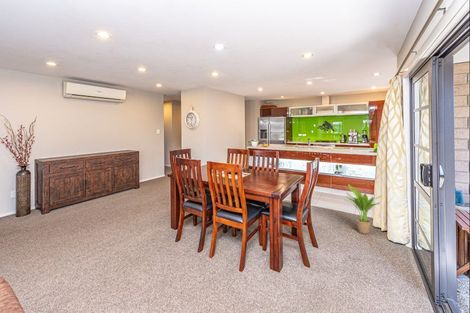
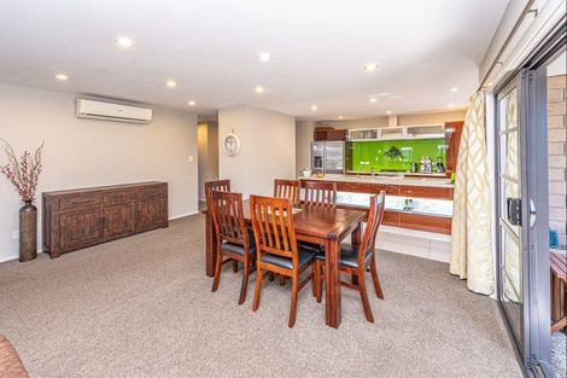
- potted plant (360, 209)
